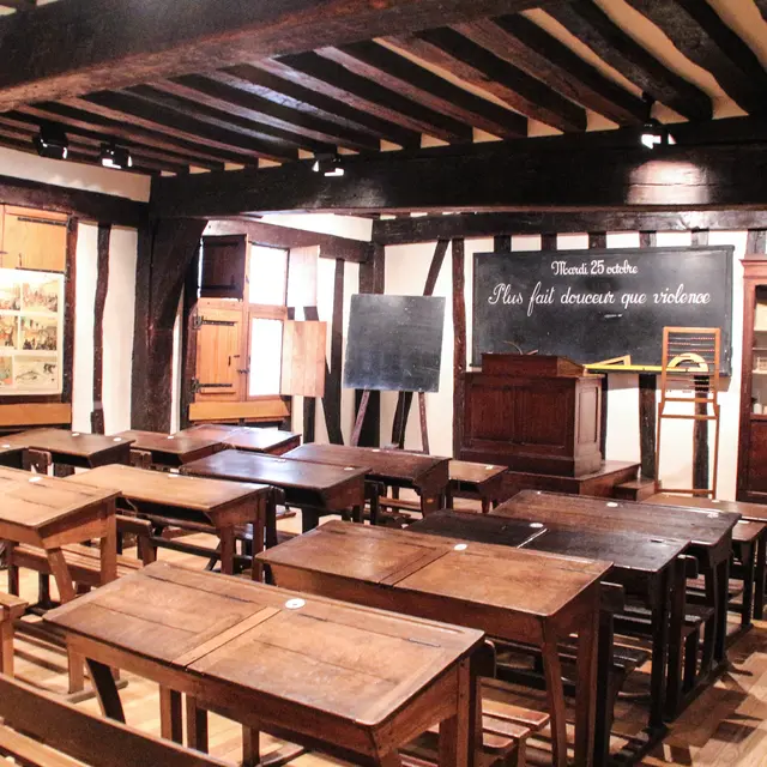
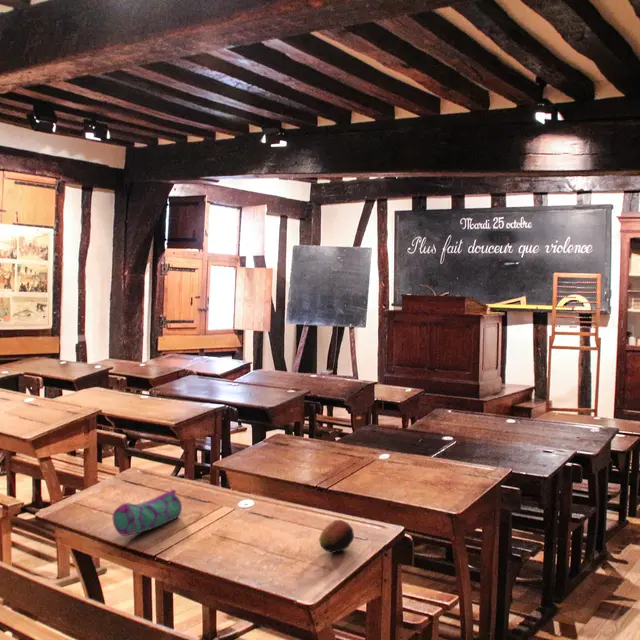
+ pencil case (148, 512)
+ mango (335, 536)
